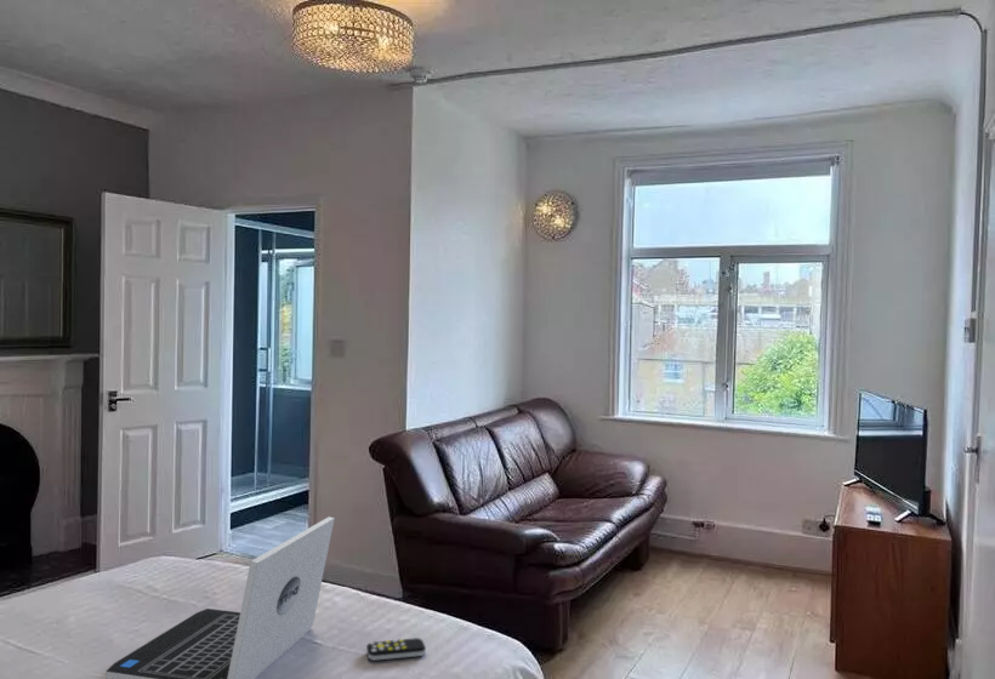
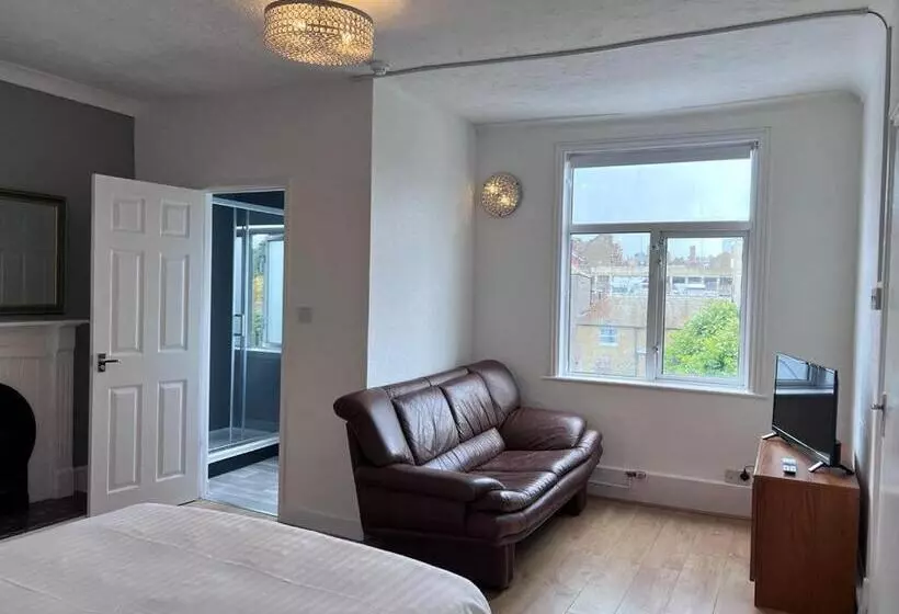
- remote control (396, 649)
- laptop (244, 593)
